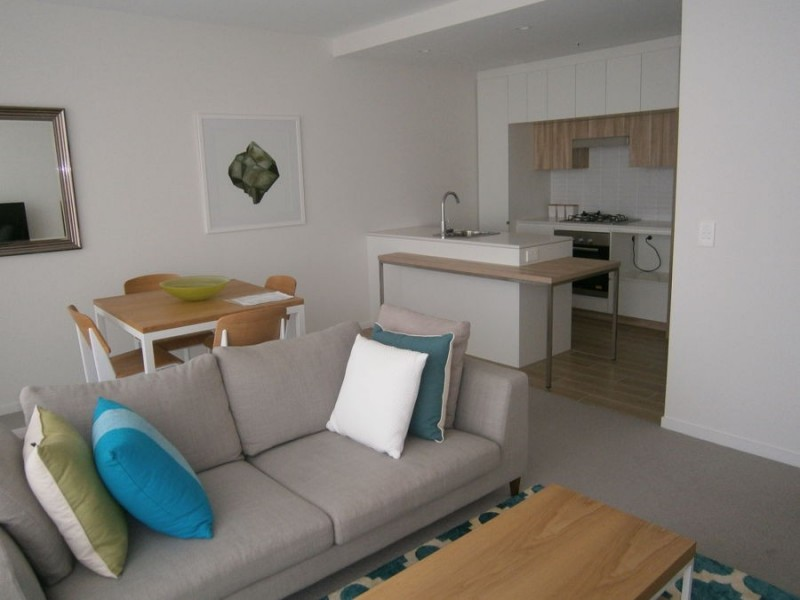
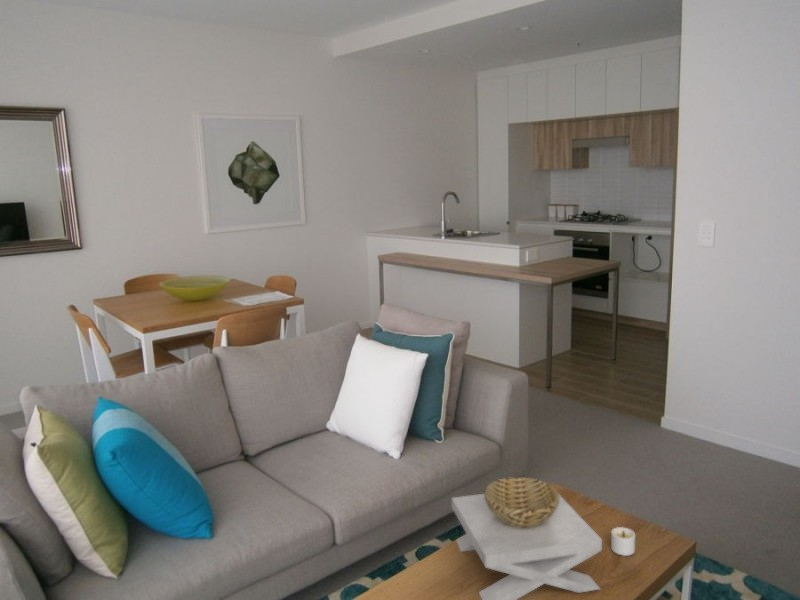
+ candle (618, 537)
+ decorative bowl (521, 528)
